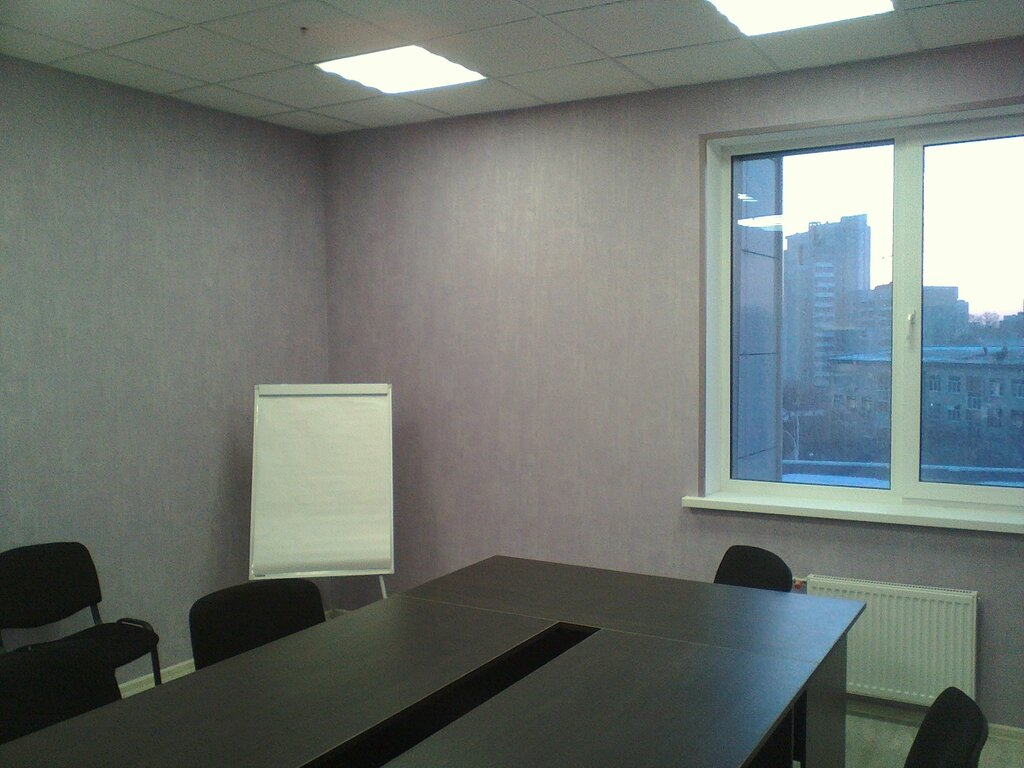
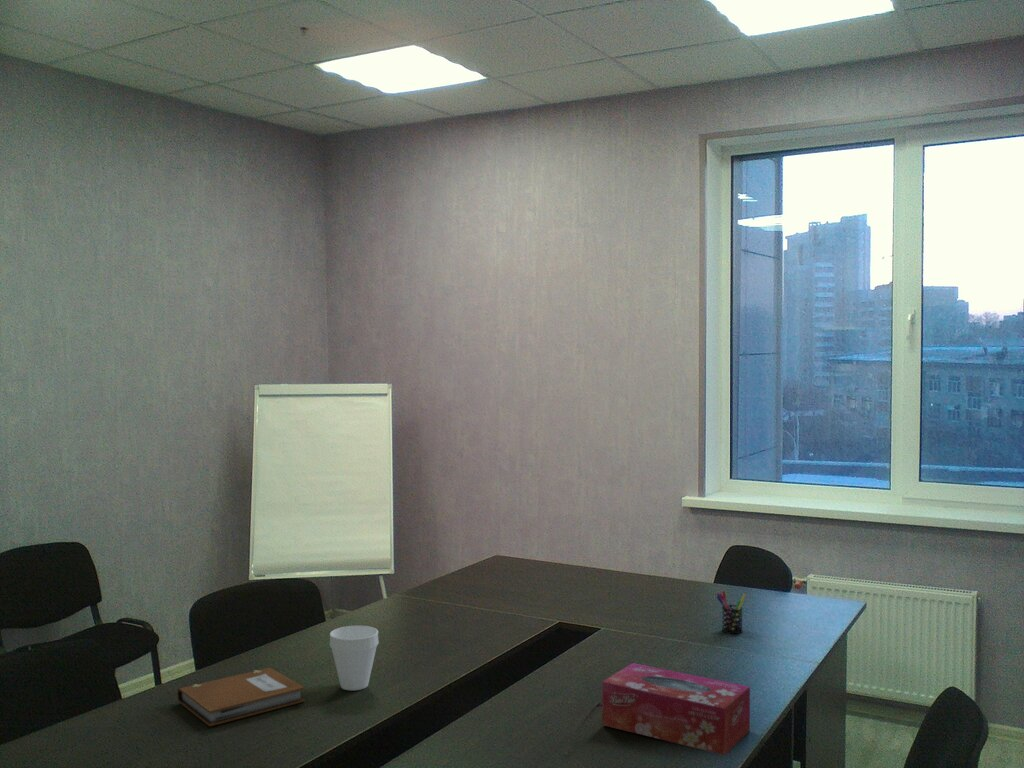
+ notebook (243, 693)
+ tissue box (675, 705)
+ cup (354, 658)
+ pen holder (732, 611)
